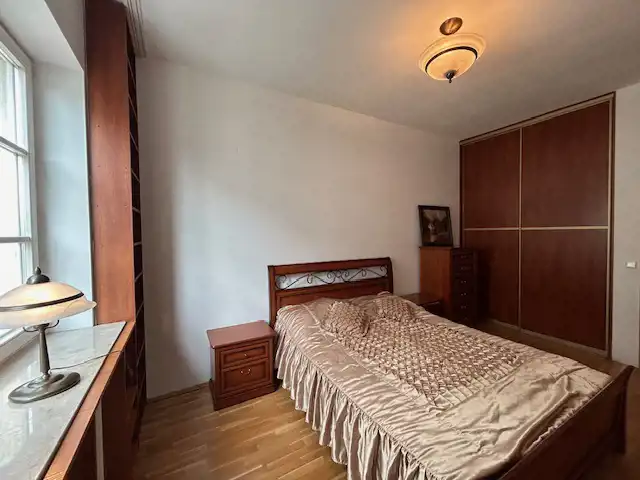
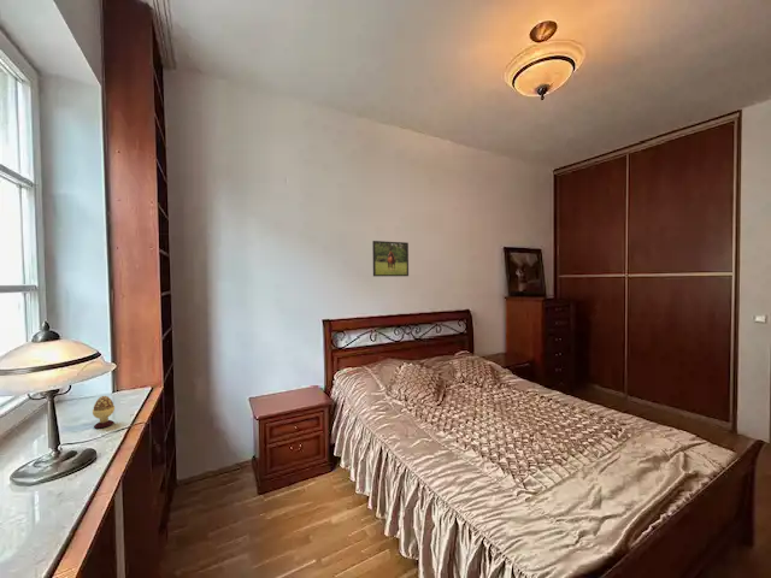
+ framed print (390, 259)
+ decorative egg (104, 411)
